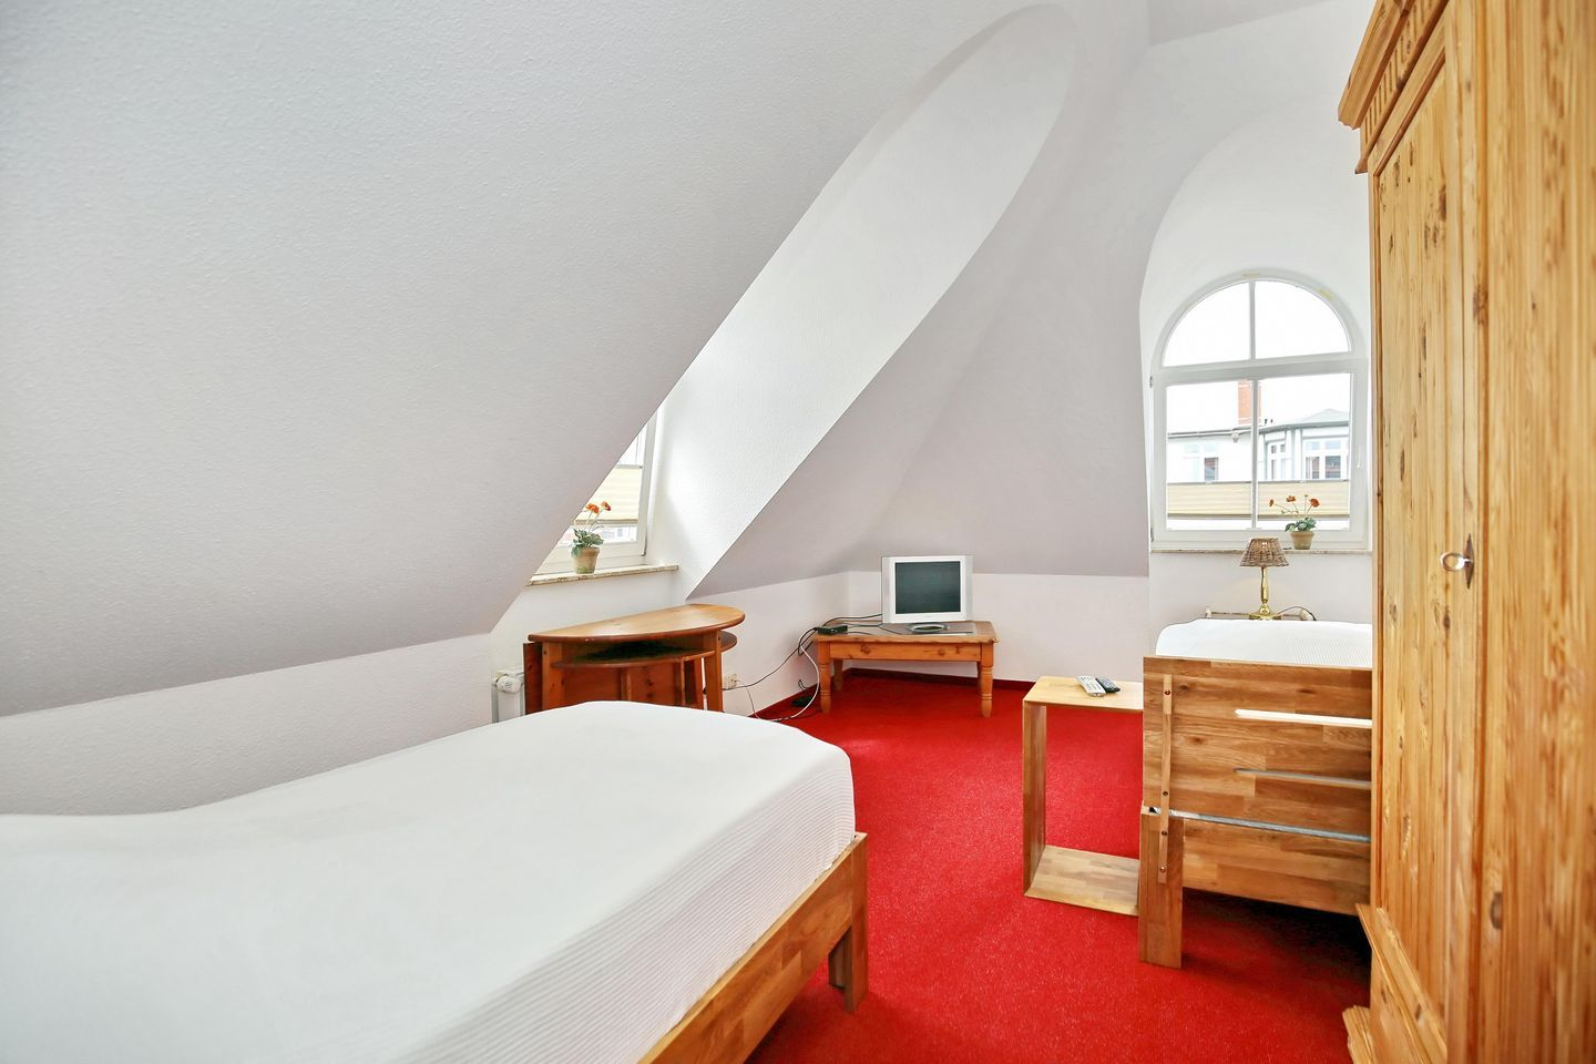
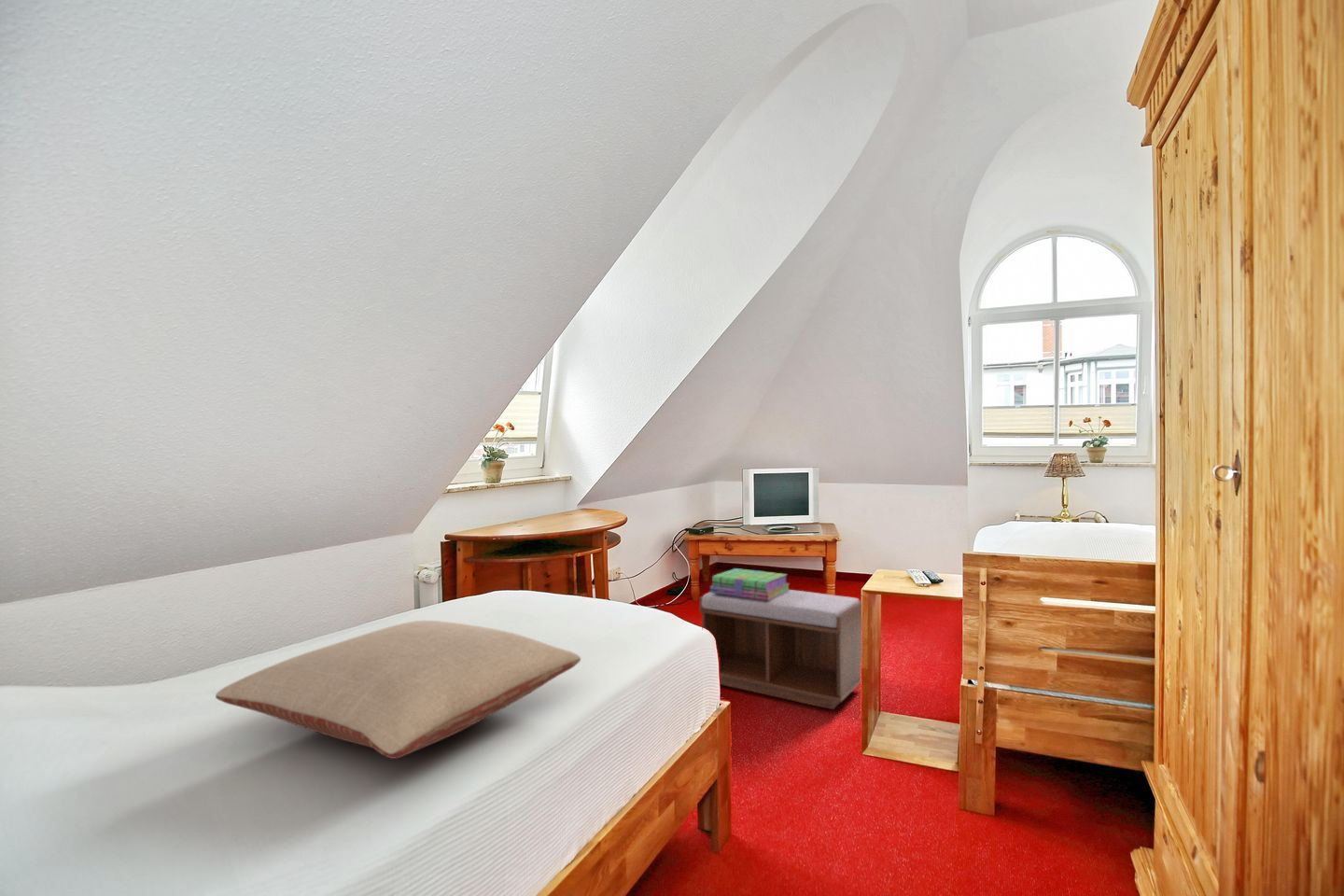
+ stack of books (749, 582)
+ pillow (411, 675)
+ bench (780, 639)
